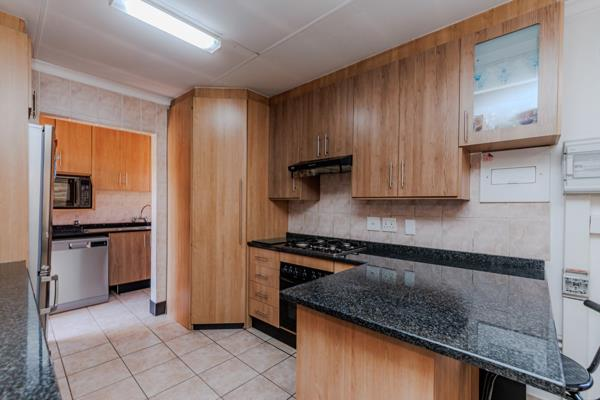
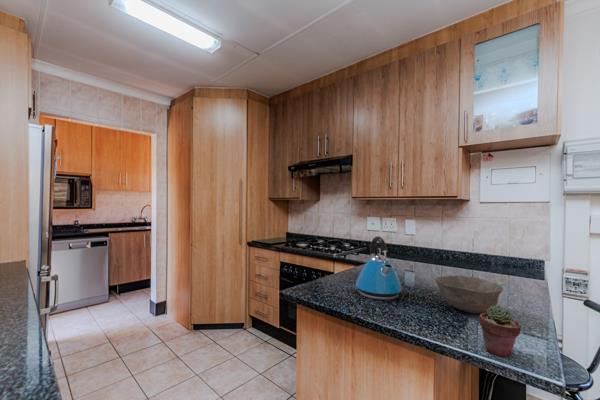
+ potted succulent (498, 328)
+ bowl (466, 295)
+ kettle (377, 264)
